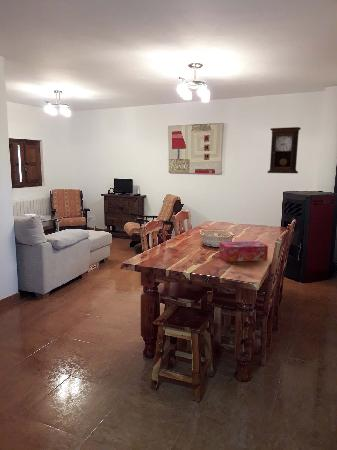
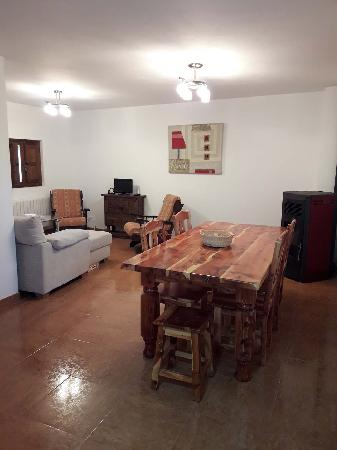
- tissue box (242, 251)
- pendulum clock (283, 150)
